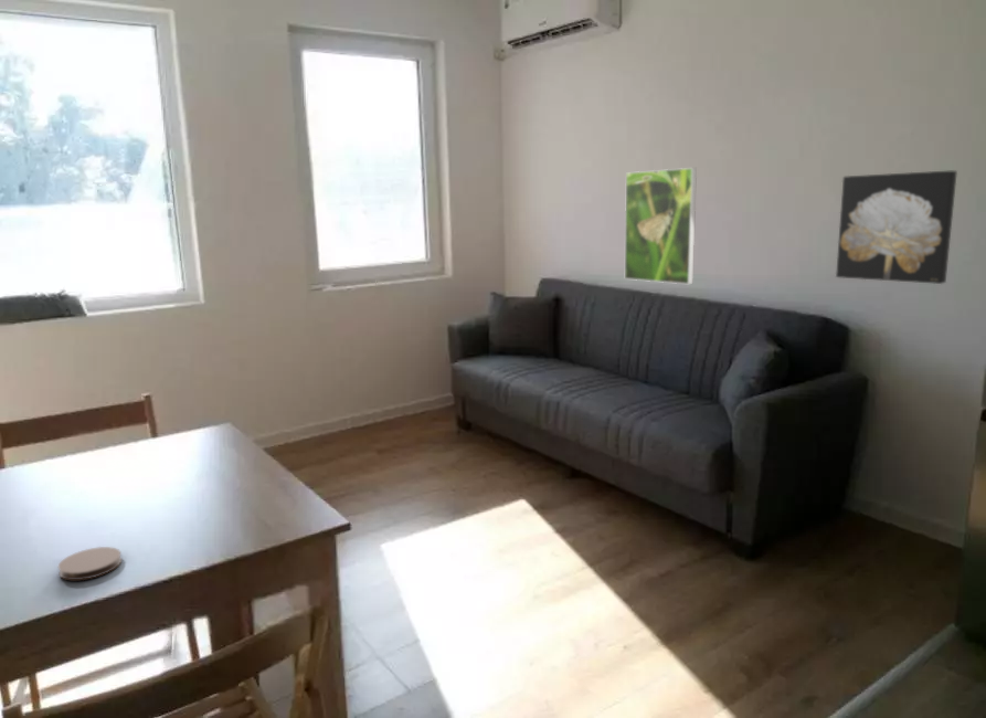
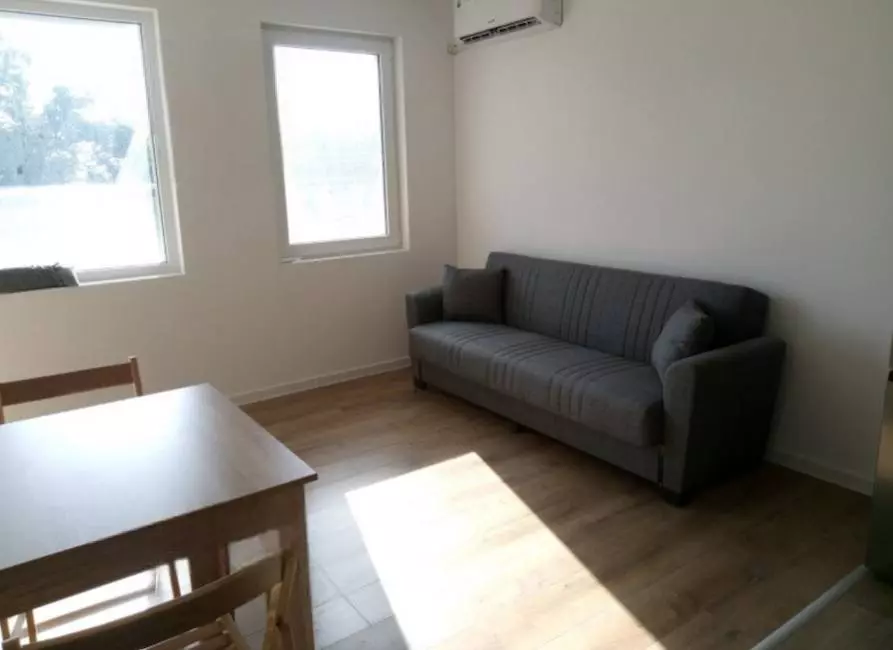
- coaster (89, 562)
- wall art (892, 228)
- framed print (658, 226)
